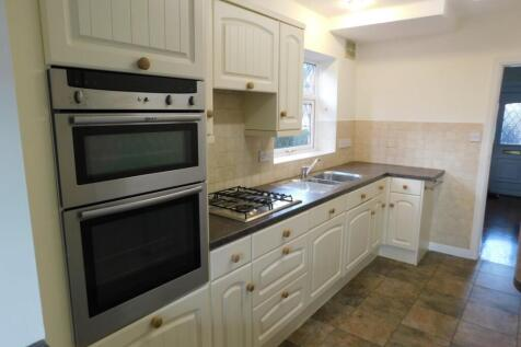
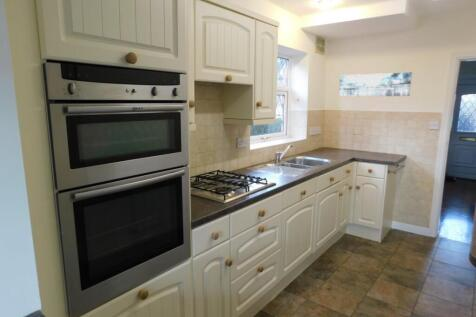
+ wall art (373, 85)
